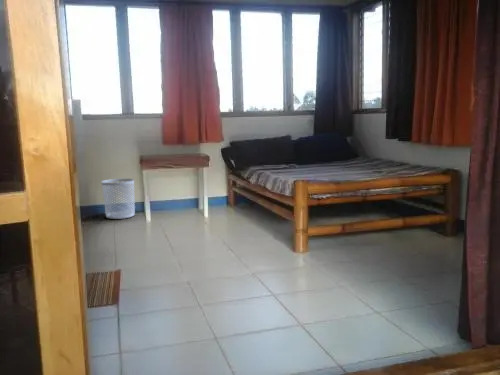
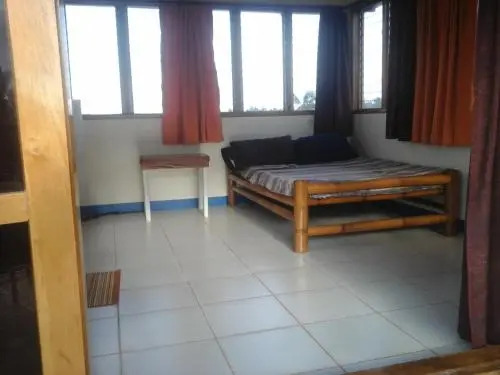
- waste bin (119, 199)
